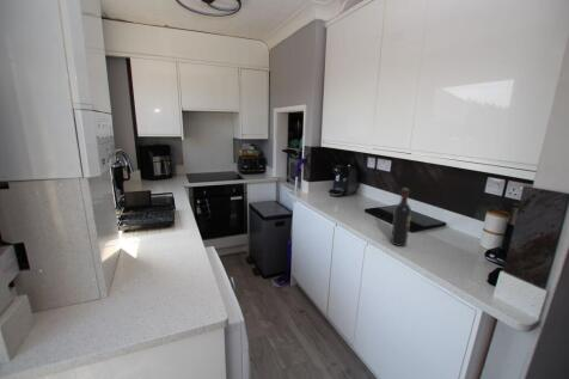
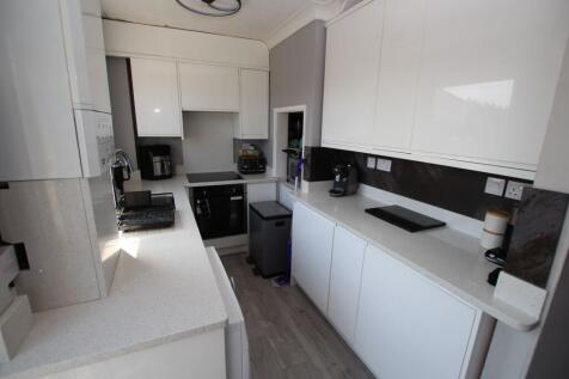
- wine bottle (402, 216)
